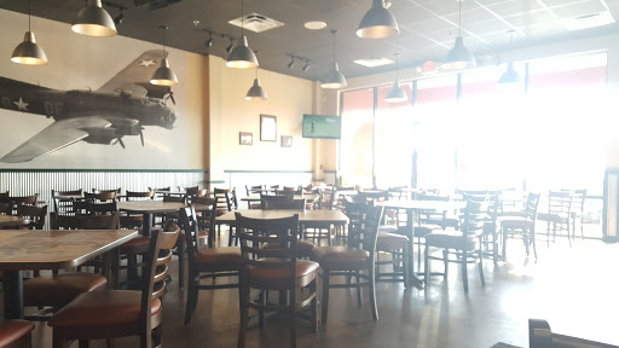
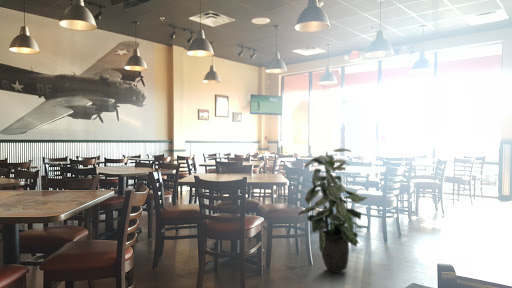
+ indoor plant (335, 209)
